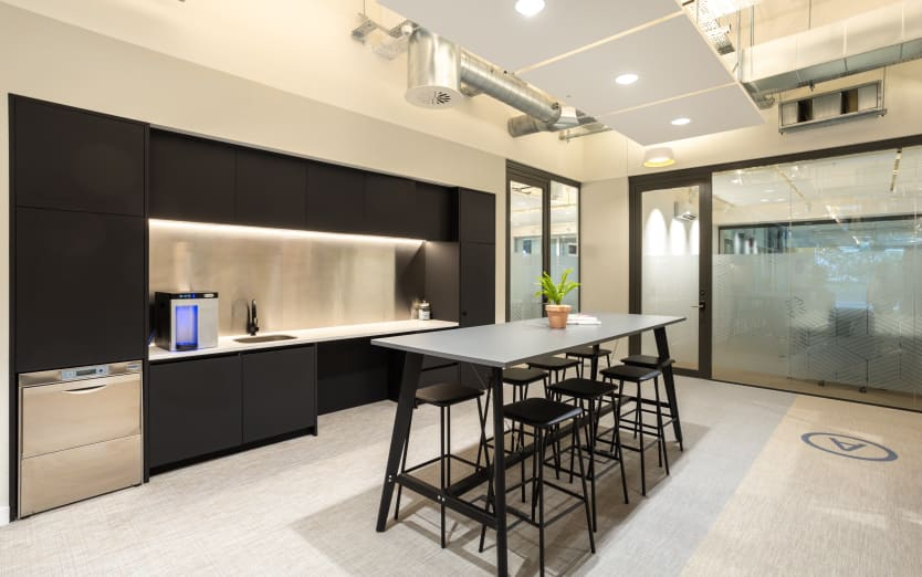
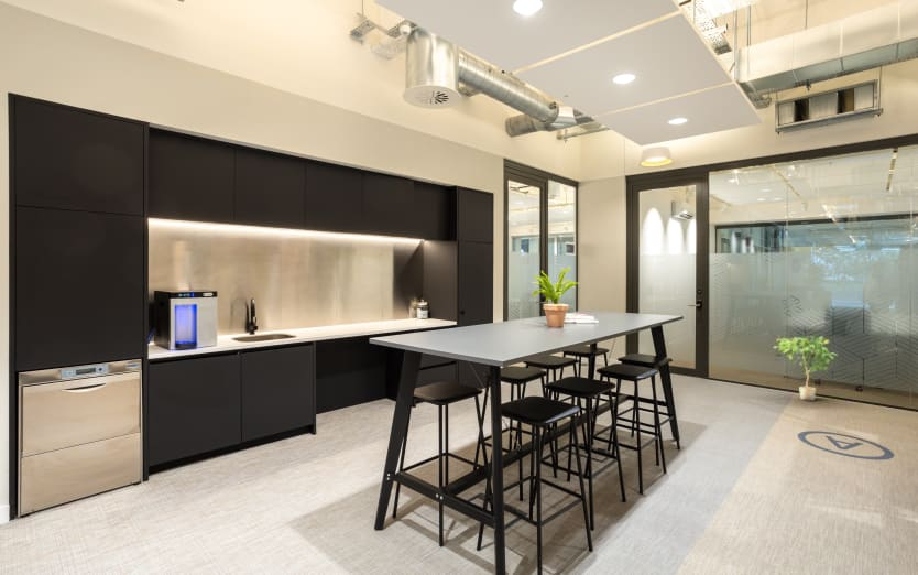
+ potted plant (805, 366)
